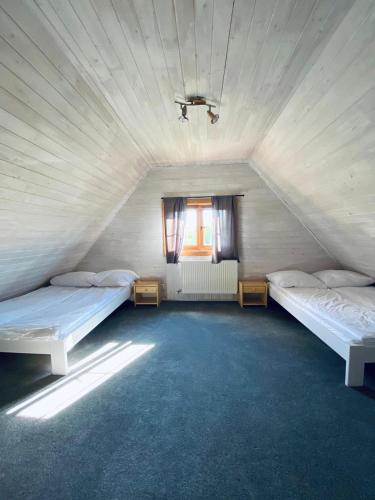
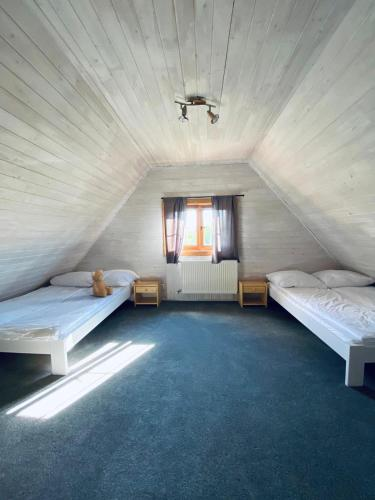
+ teddy bear (100, 283)
